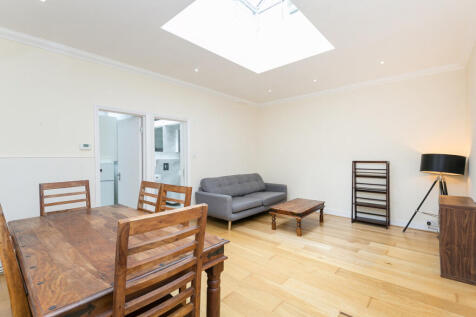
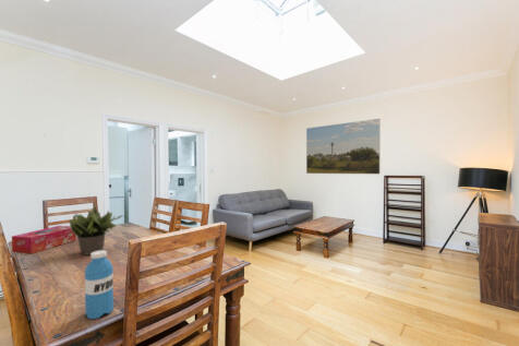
+ tissue box (46, 238)
+ water bottle (99, 282)
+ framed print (339, 148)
+ potted plant (98, 228)
